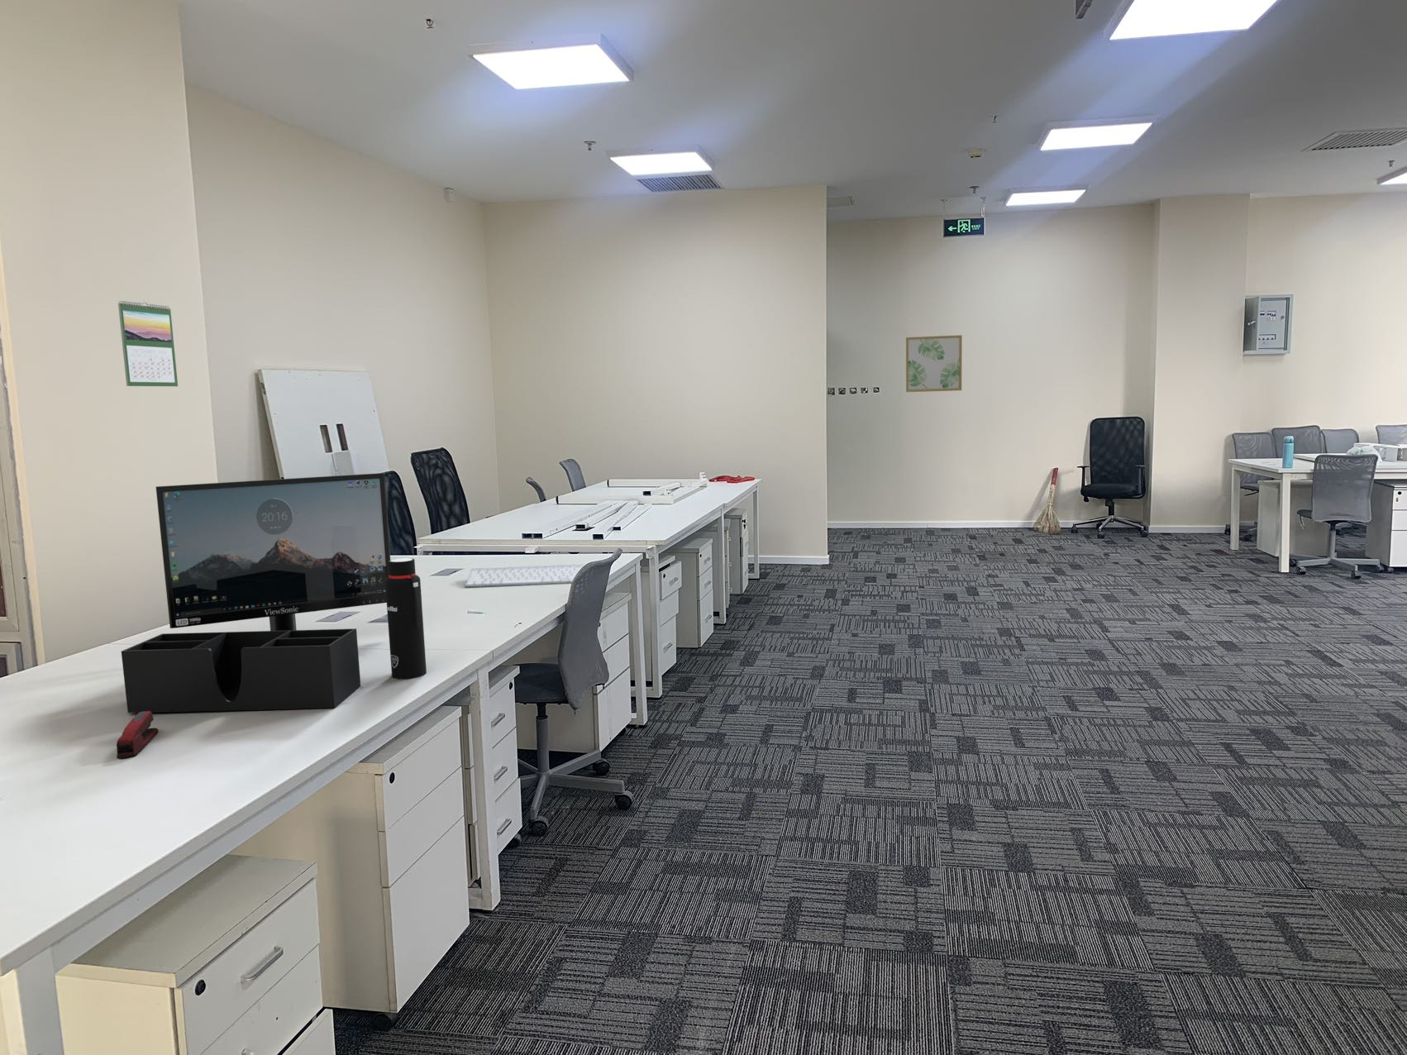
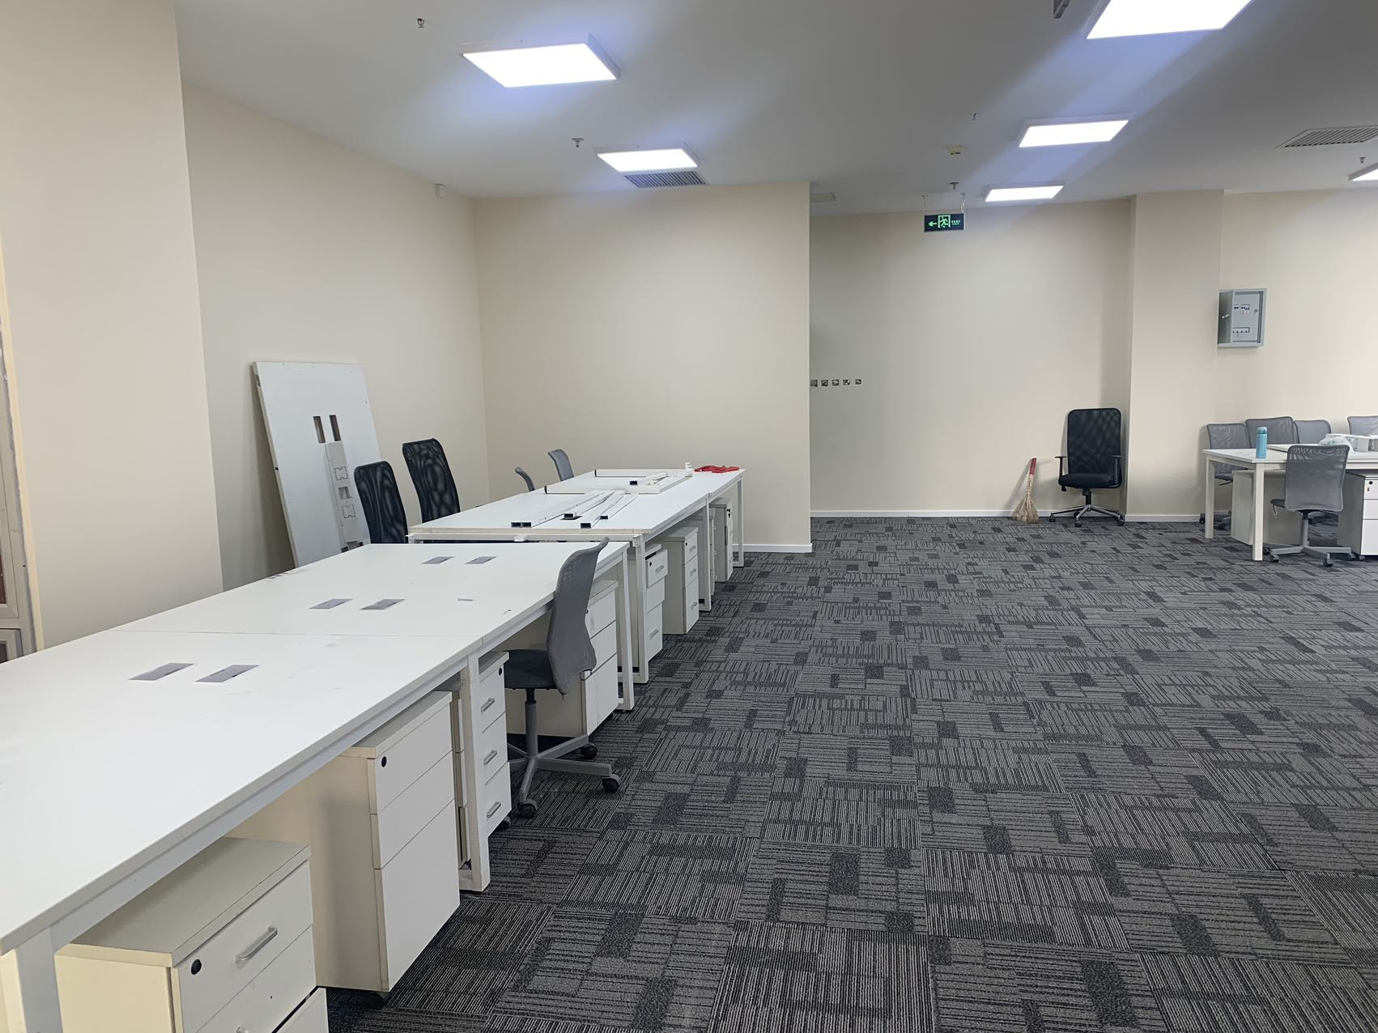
- calendar (148, 344)
- water bottle (407, 617)
- wall art (933, 363)
- keyboard (528, 575)
- stapler (136, 731)
- monitor (281, 565)
- desk organizer (246, 669)
